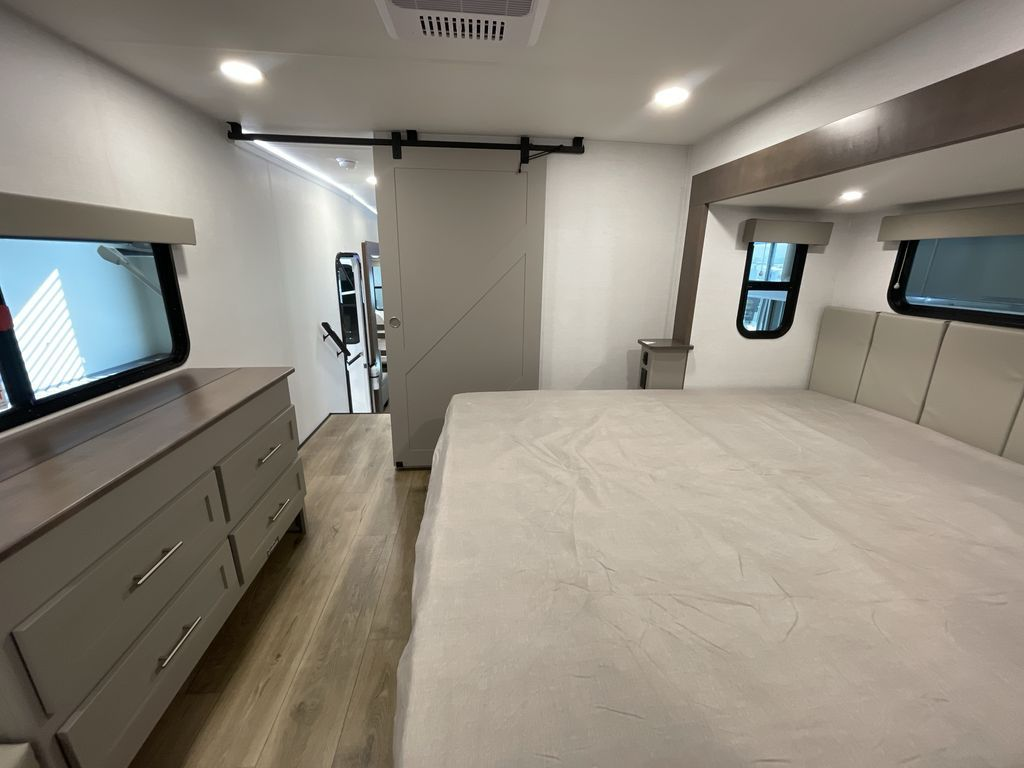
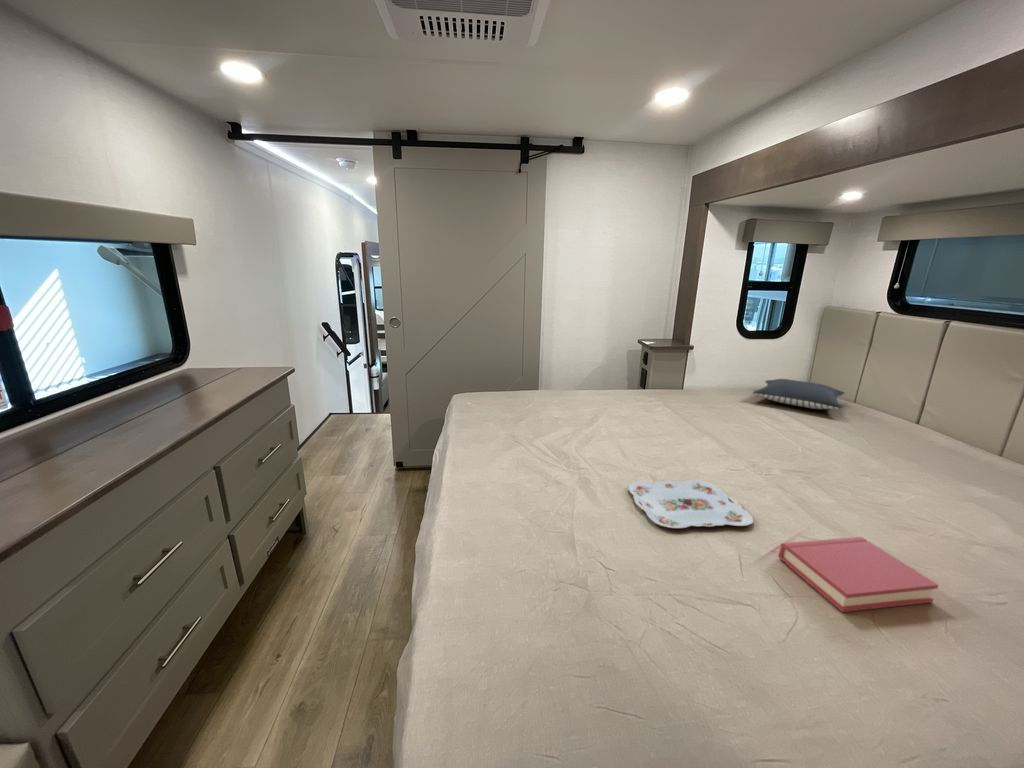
+ serving tray (686, 503)
+ hardback book (852, 570)
+ pillow (799, 393)
